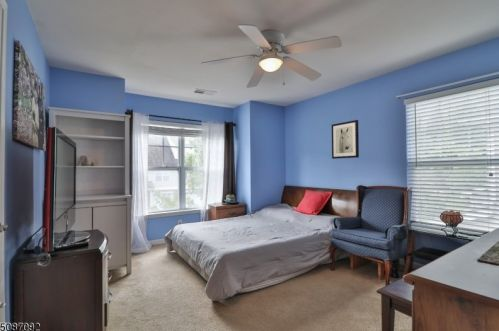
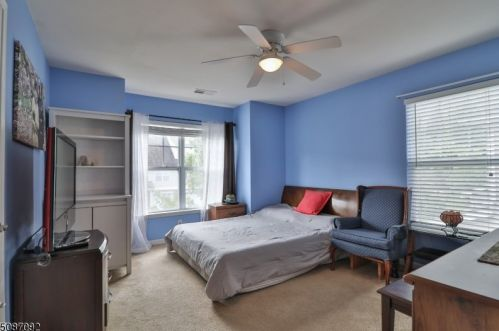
- wall art (344, 140)
